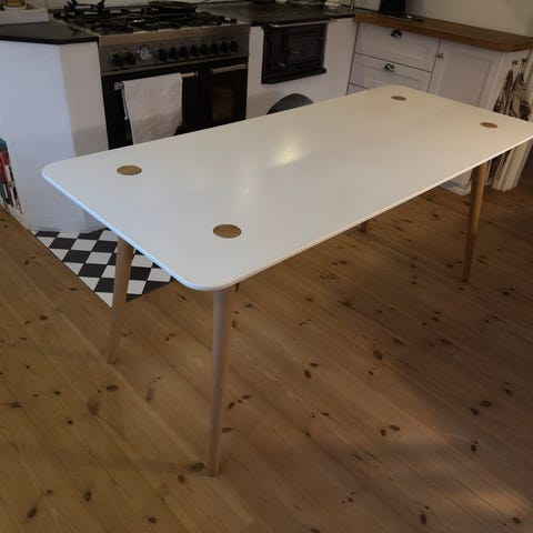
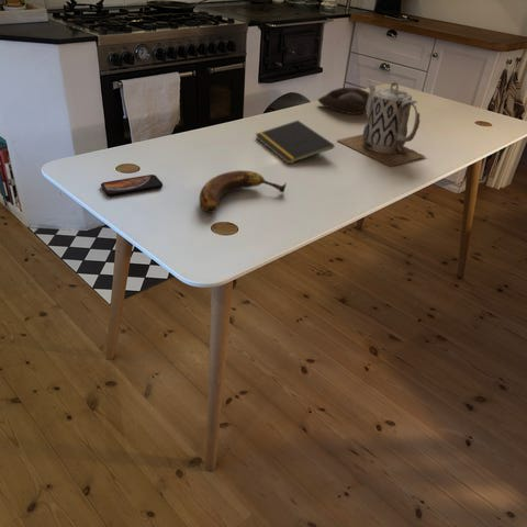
+ smartphone (132, 184)
+ notepad (293, 141)
+ bowl (344, 100)
+ teapot (386, 116)
+ banana (235, 189)
